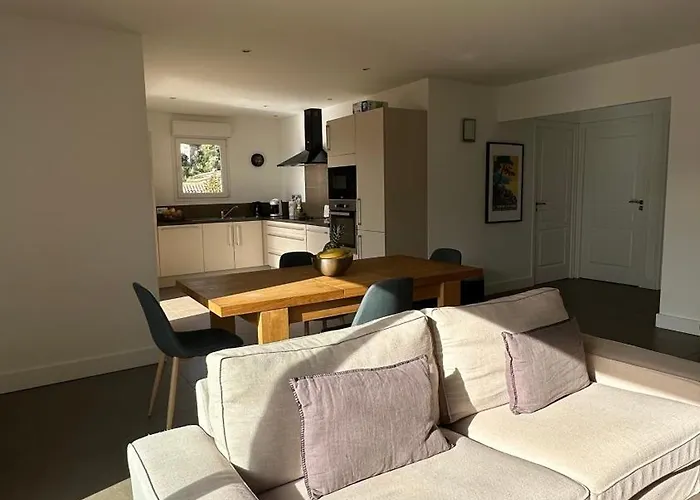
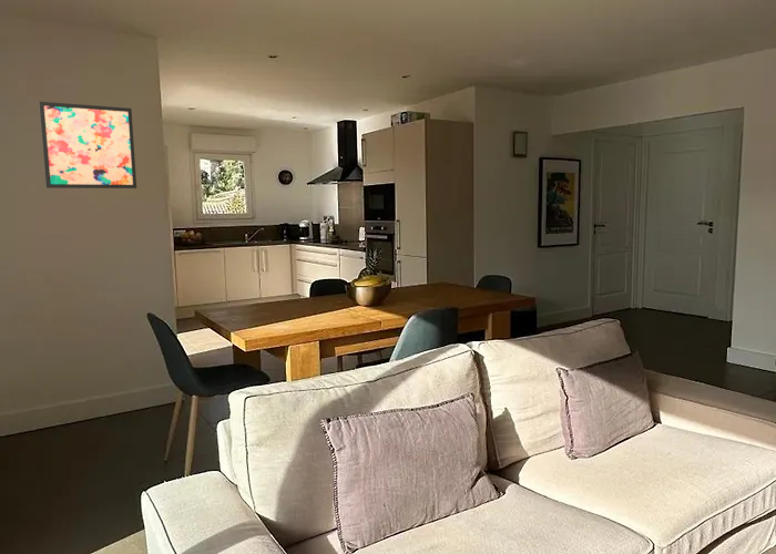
+ wall art (90, 146)
